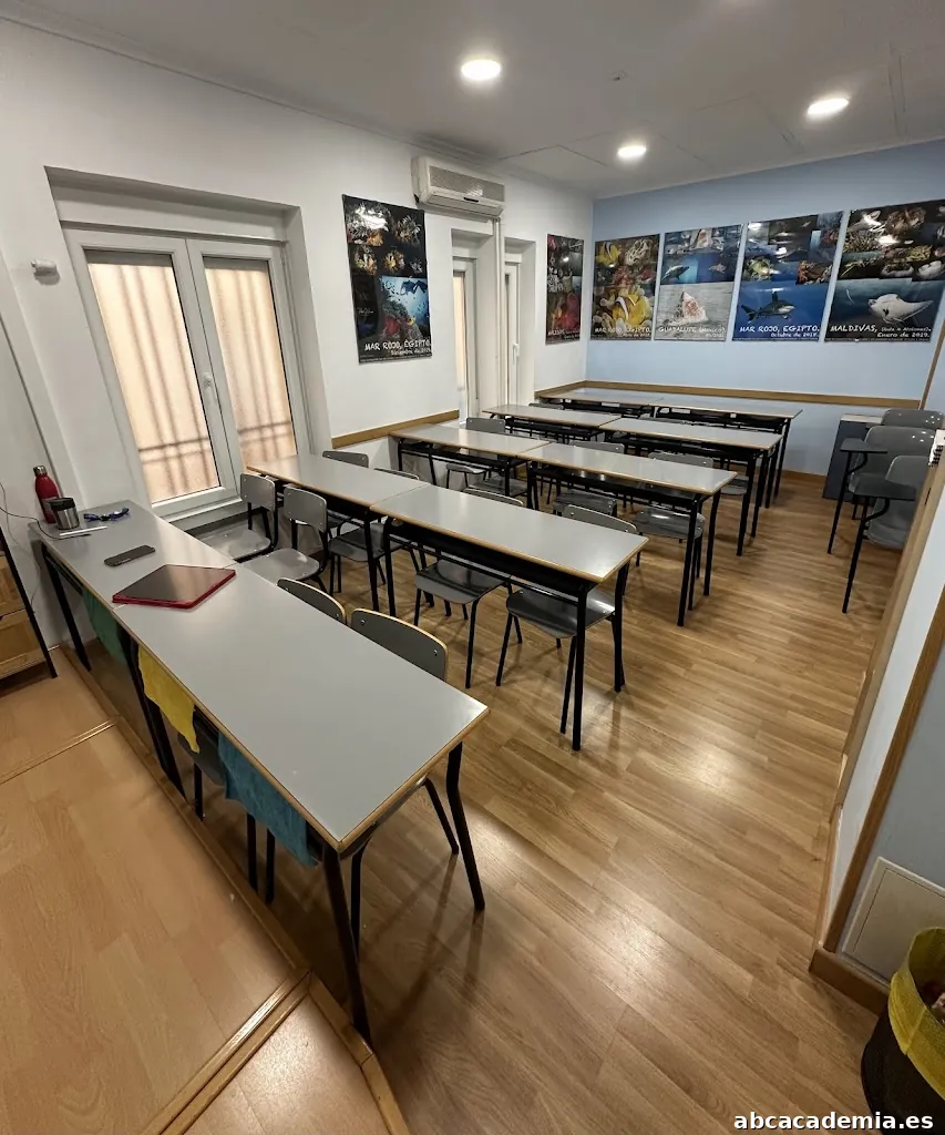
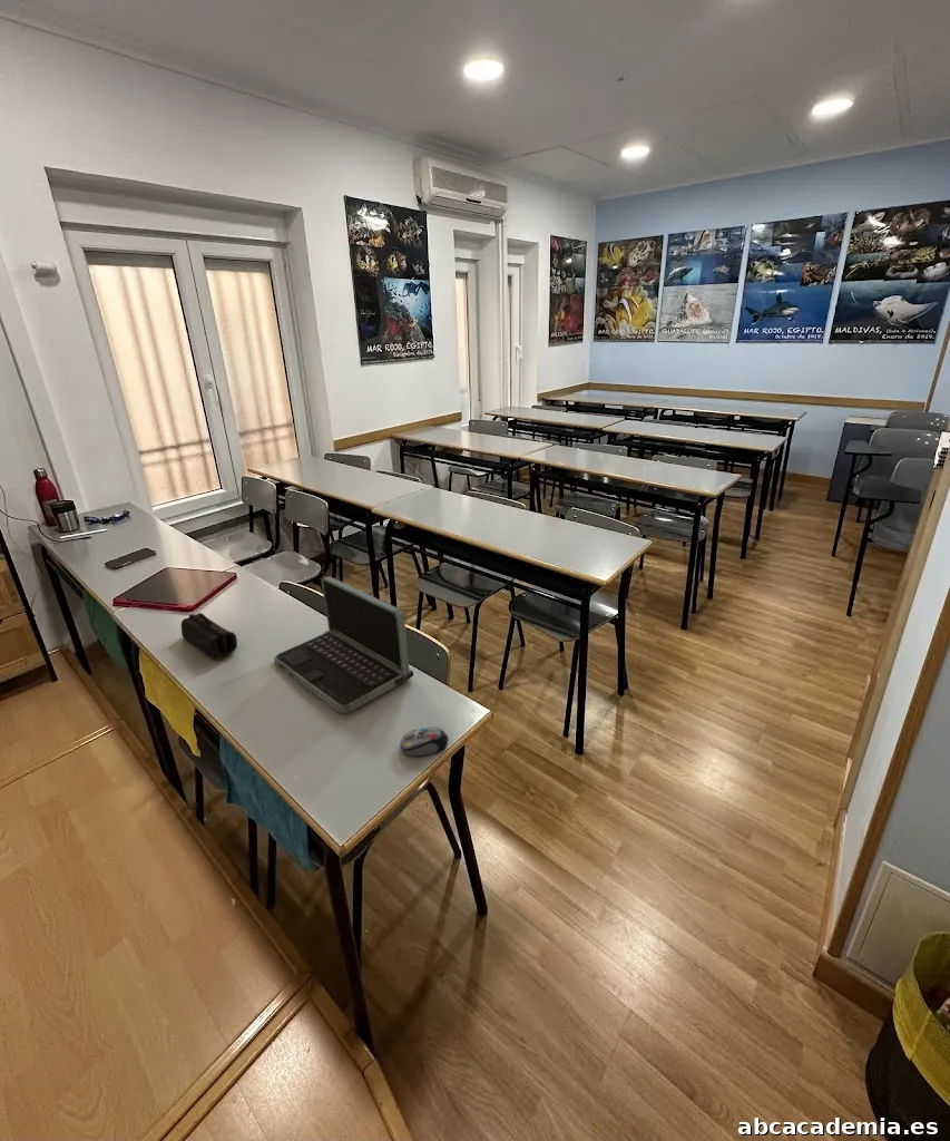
+ computer mouse (423, 739)
+ laptop (339, 633)
+ pencil case (206, 628)
